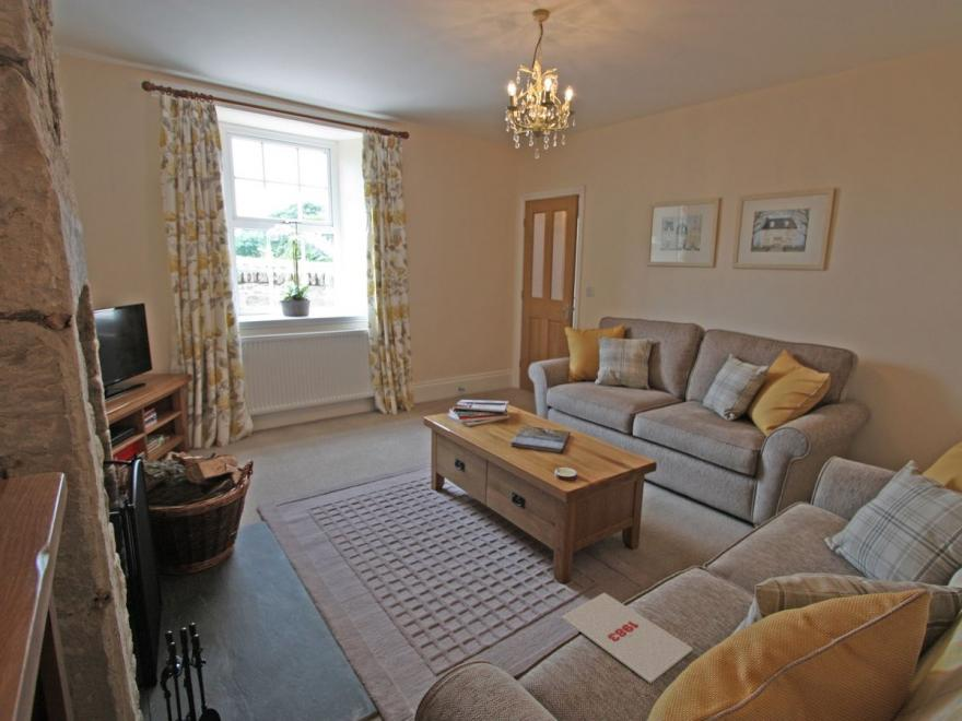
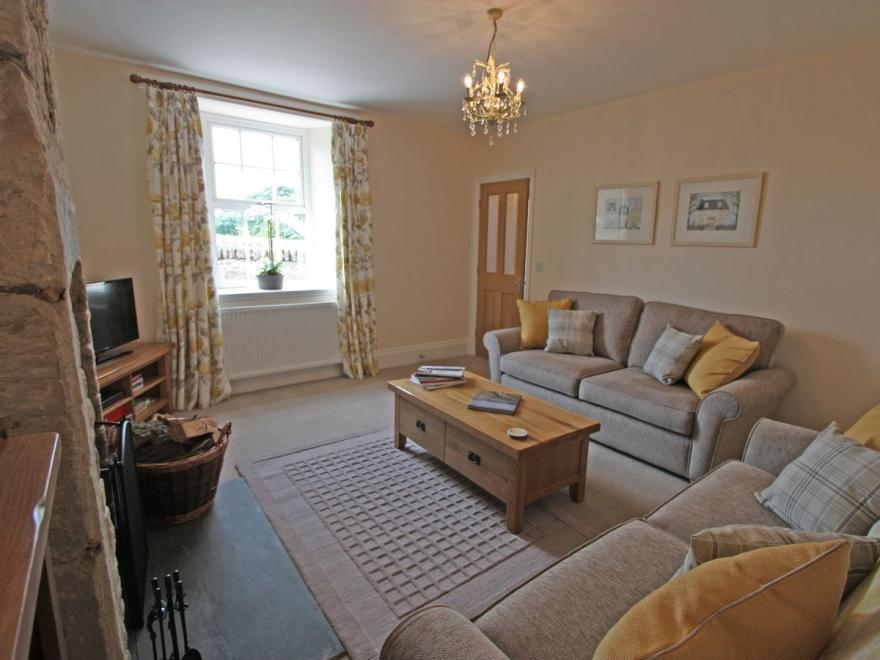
- magazine (624, 633)
